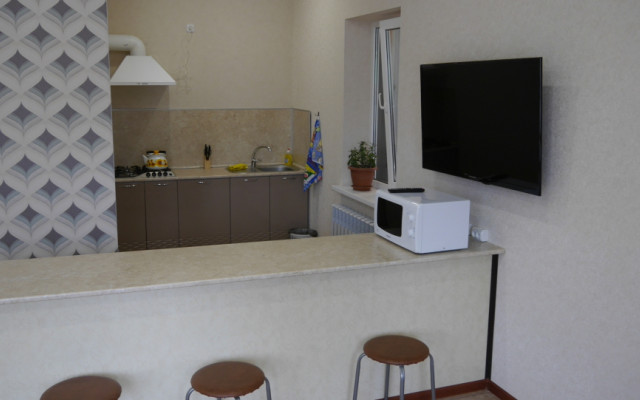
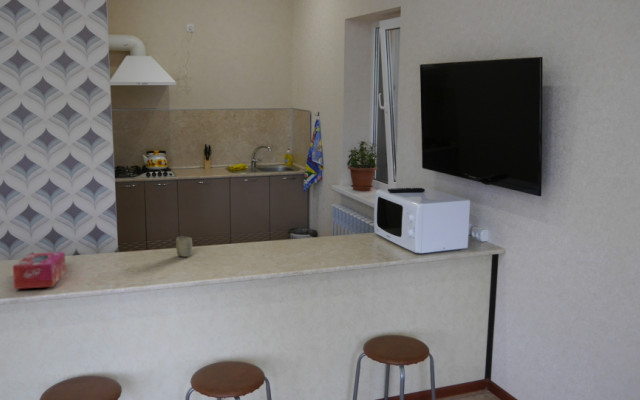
+ cup (184, 246)
+ tissue box (40, 269)
